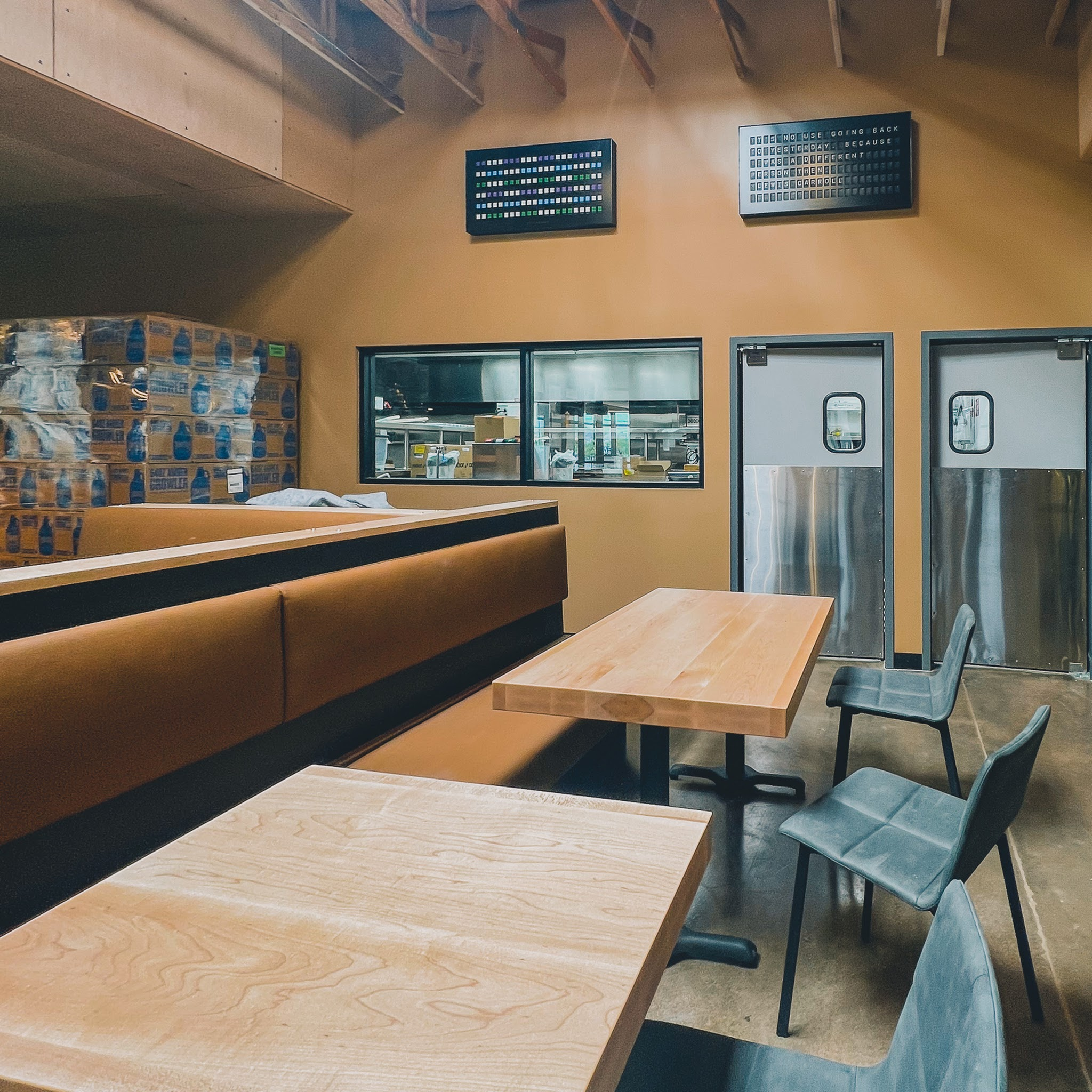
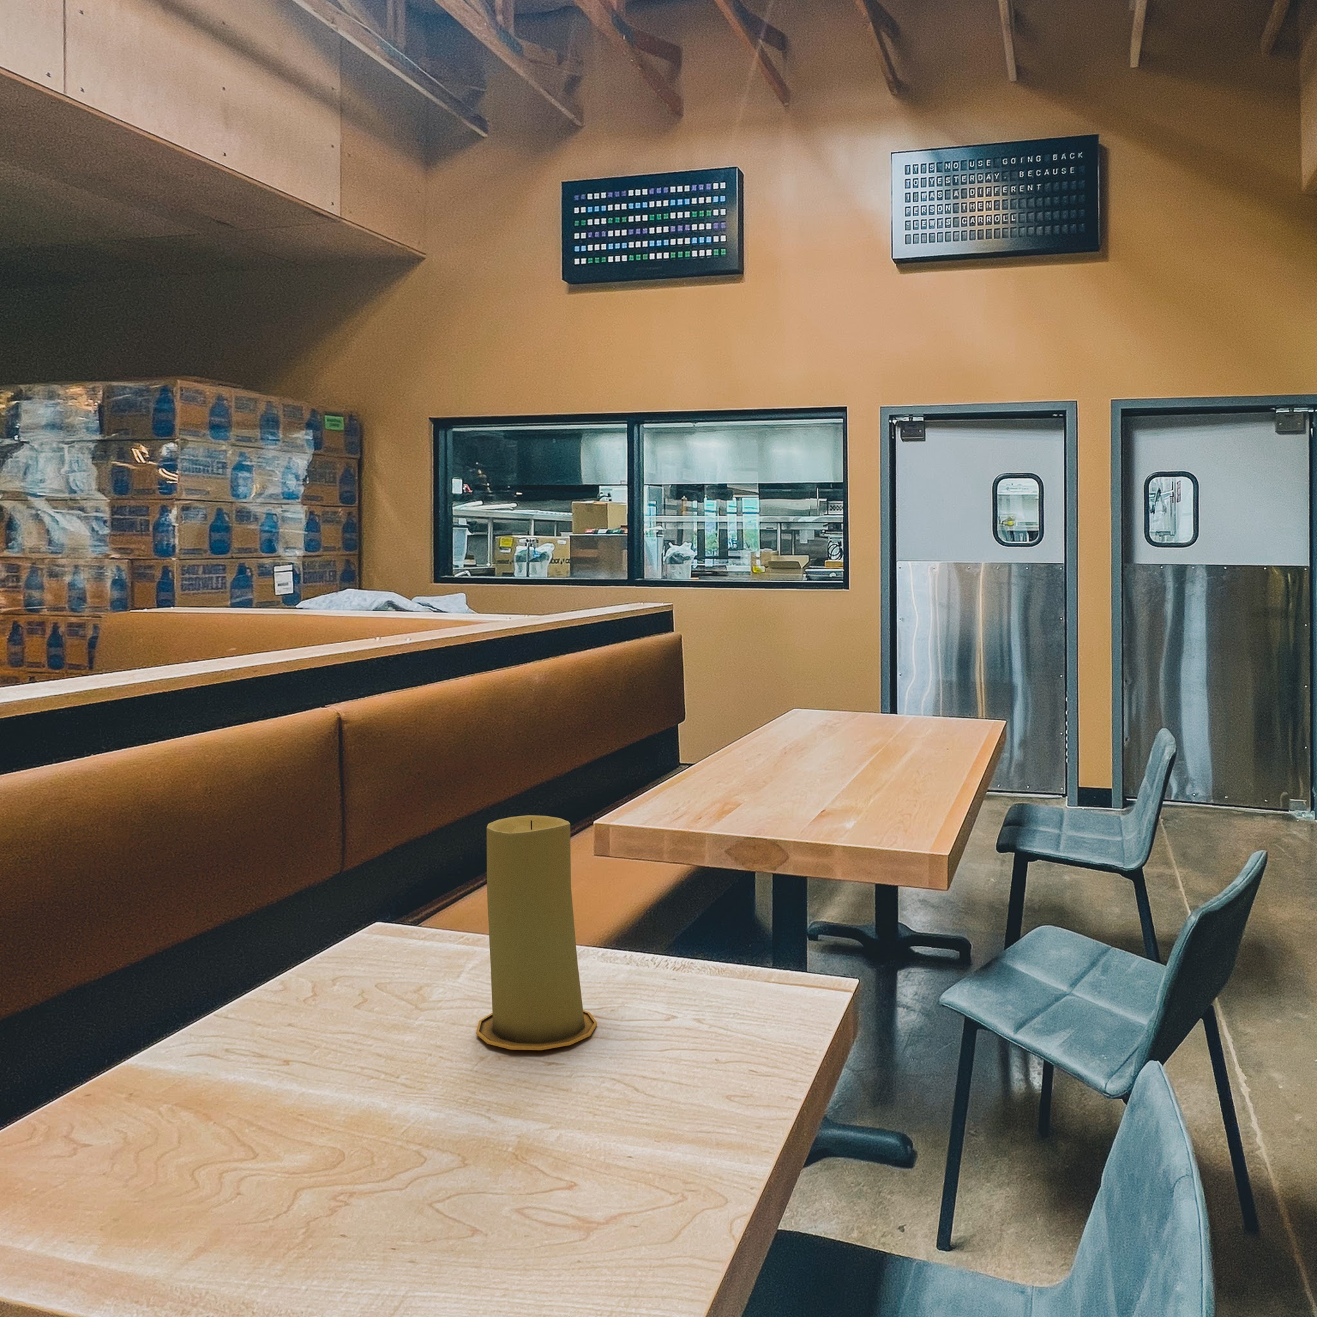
+ candle (534, 924)
